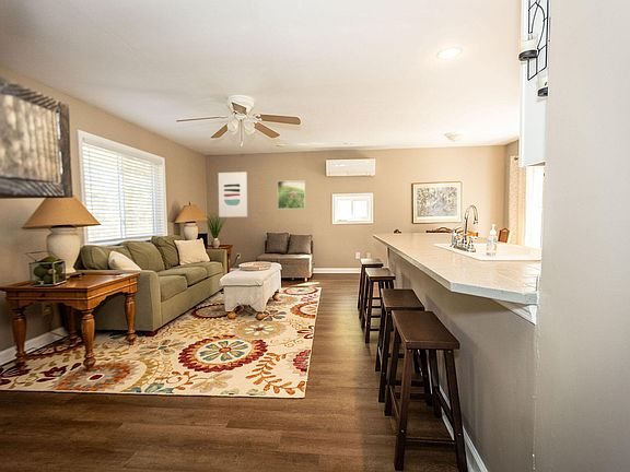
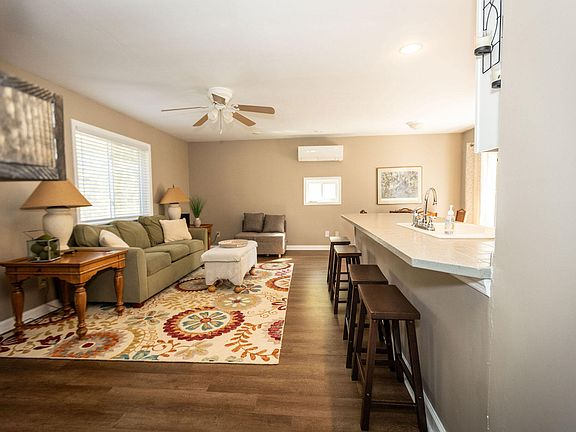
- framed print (291, 194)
- wall art (232, 194)
